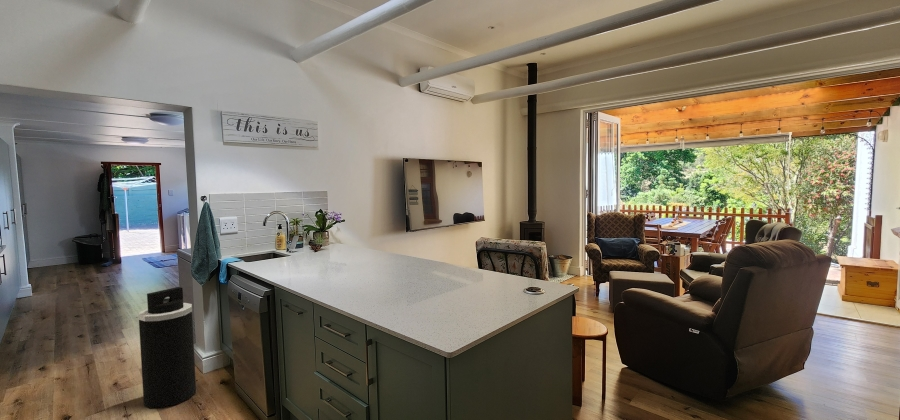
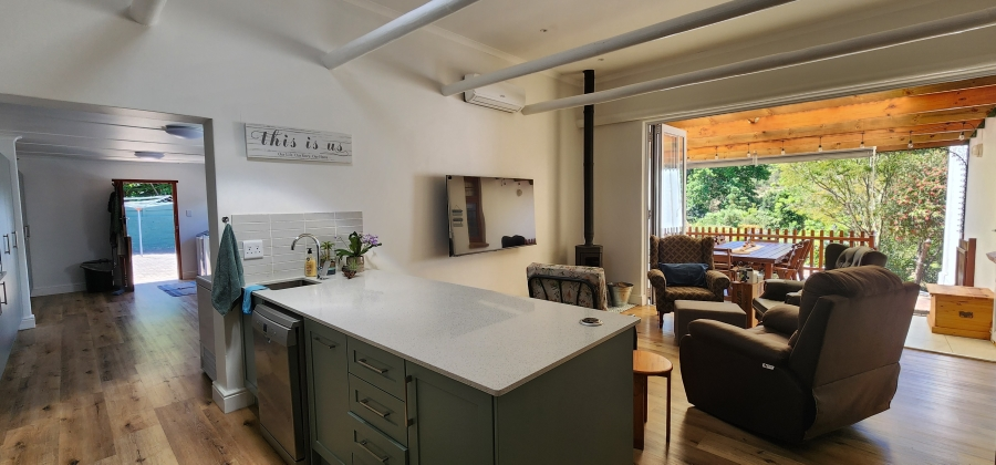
- trash can (168, 344)
